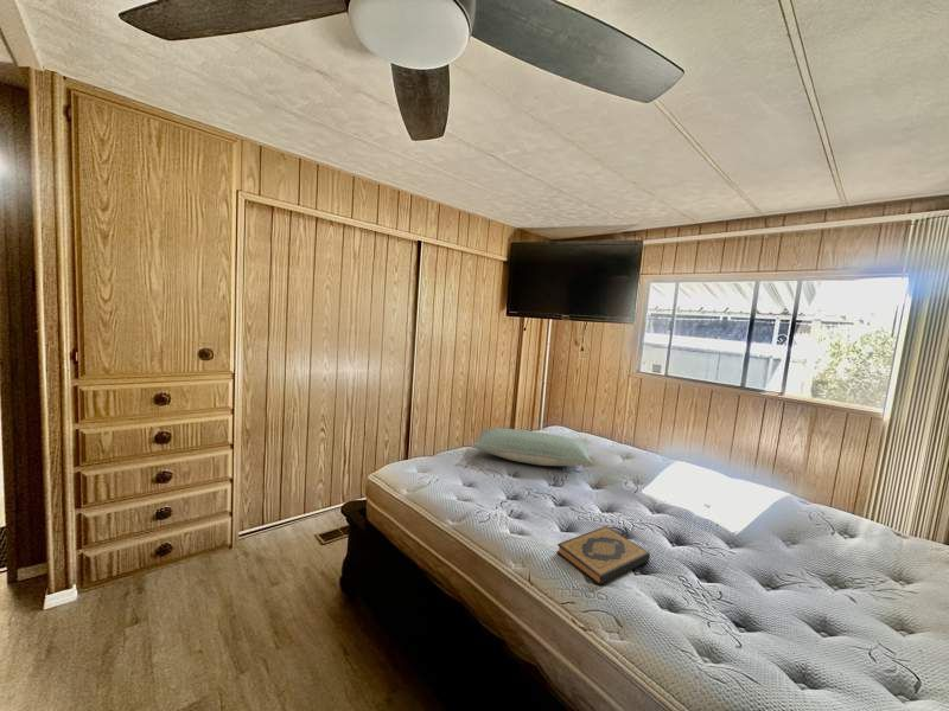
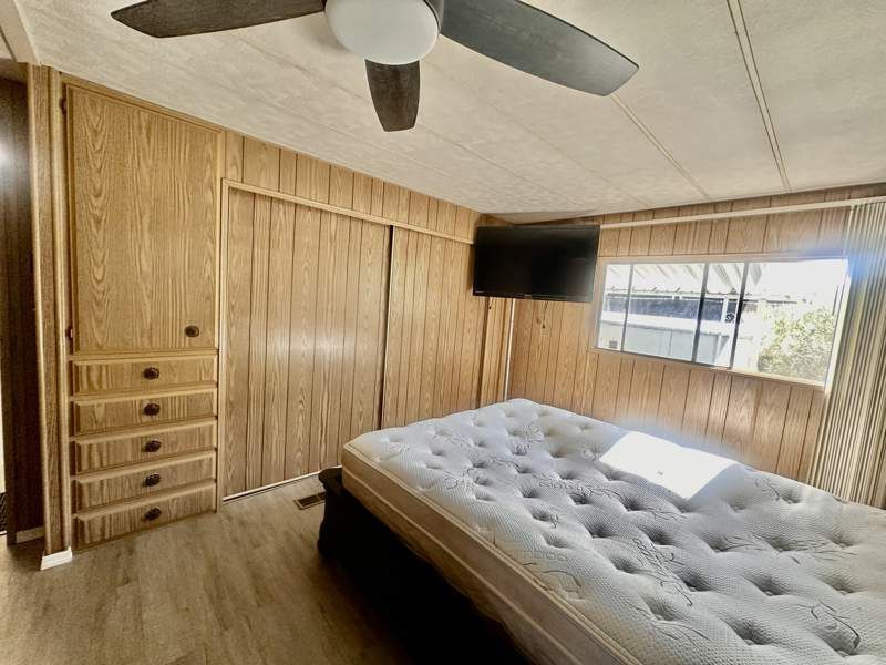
- hardback book (603, 552)
- pillow (531, 446)
